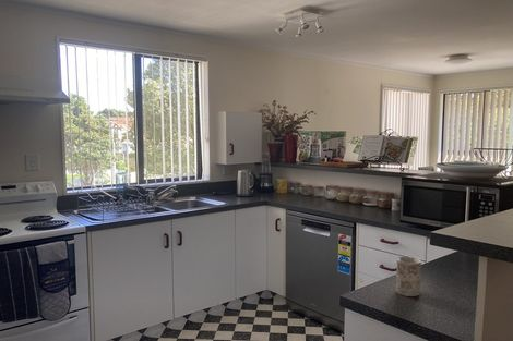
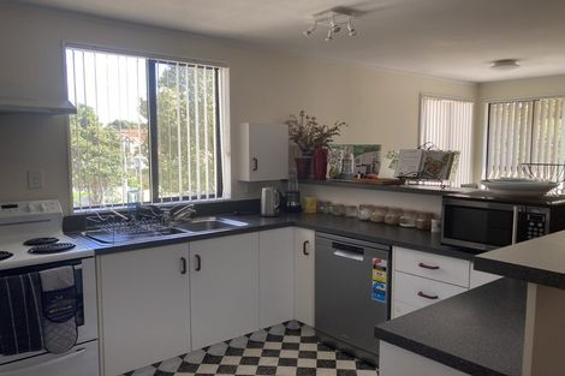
- mug (407, 275)
